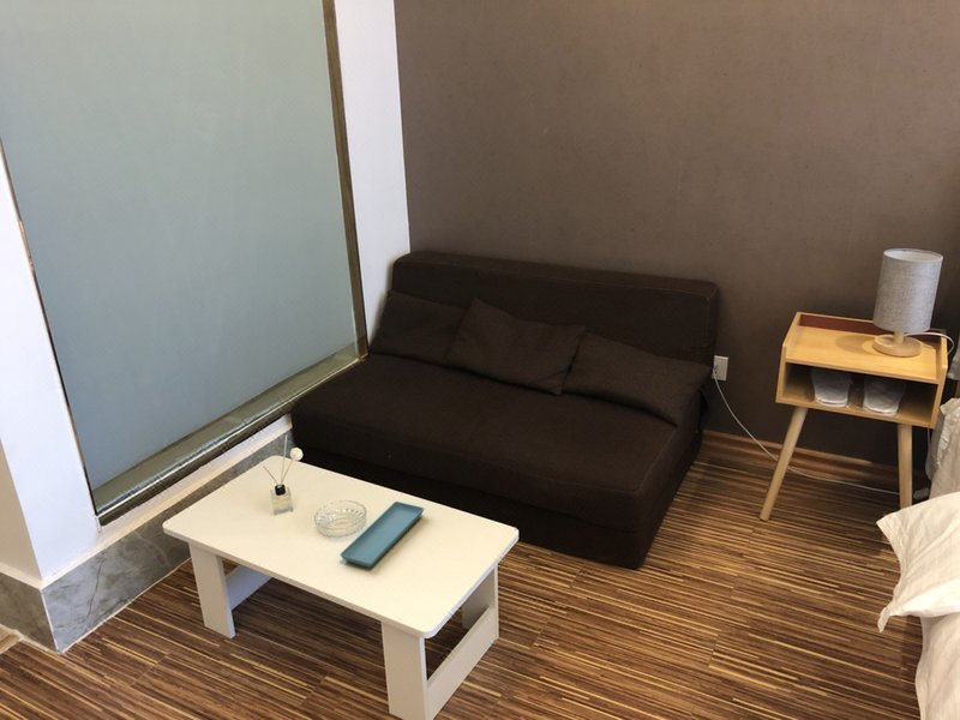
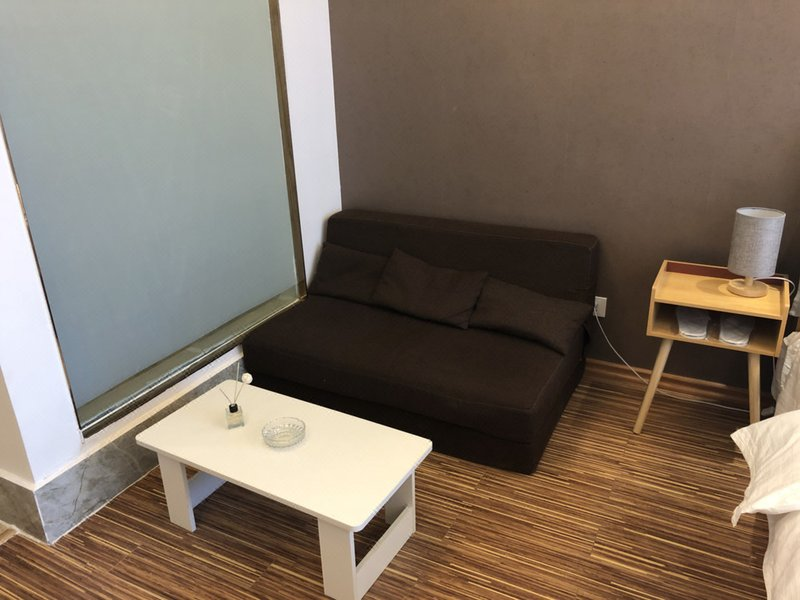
- saucer (384, 533)
